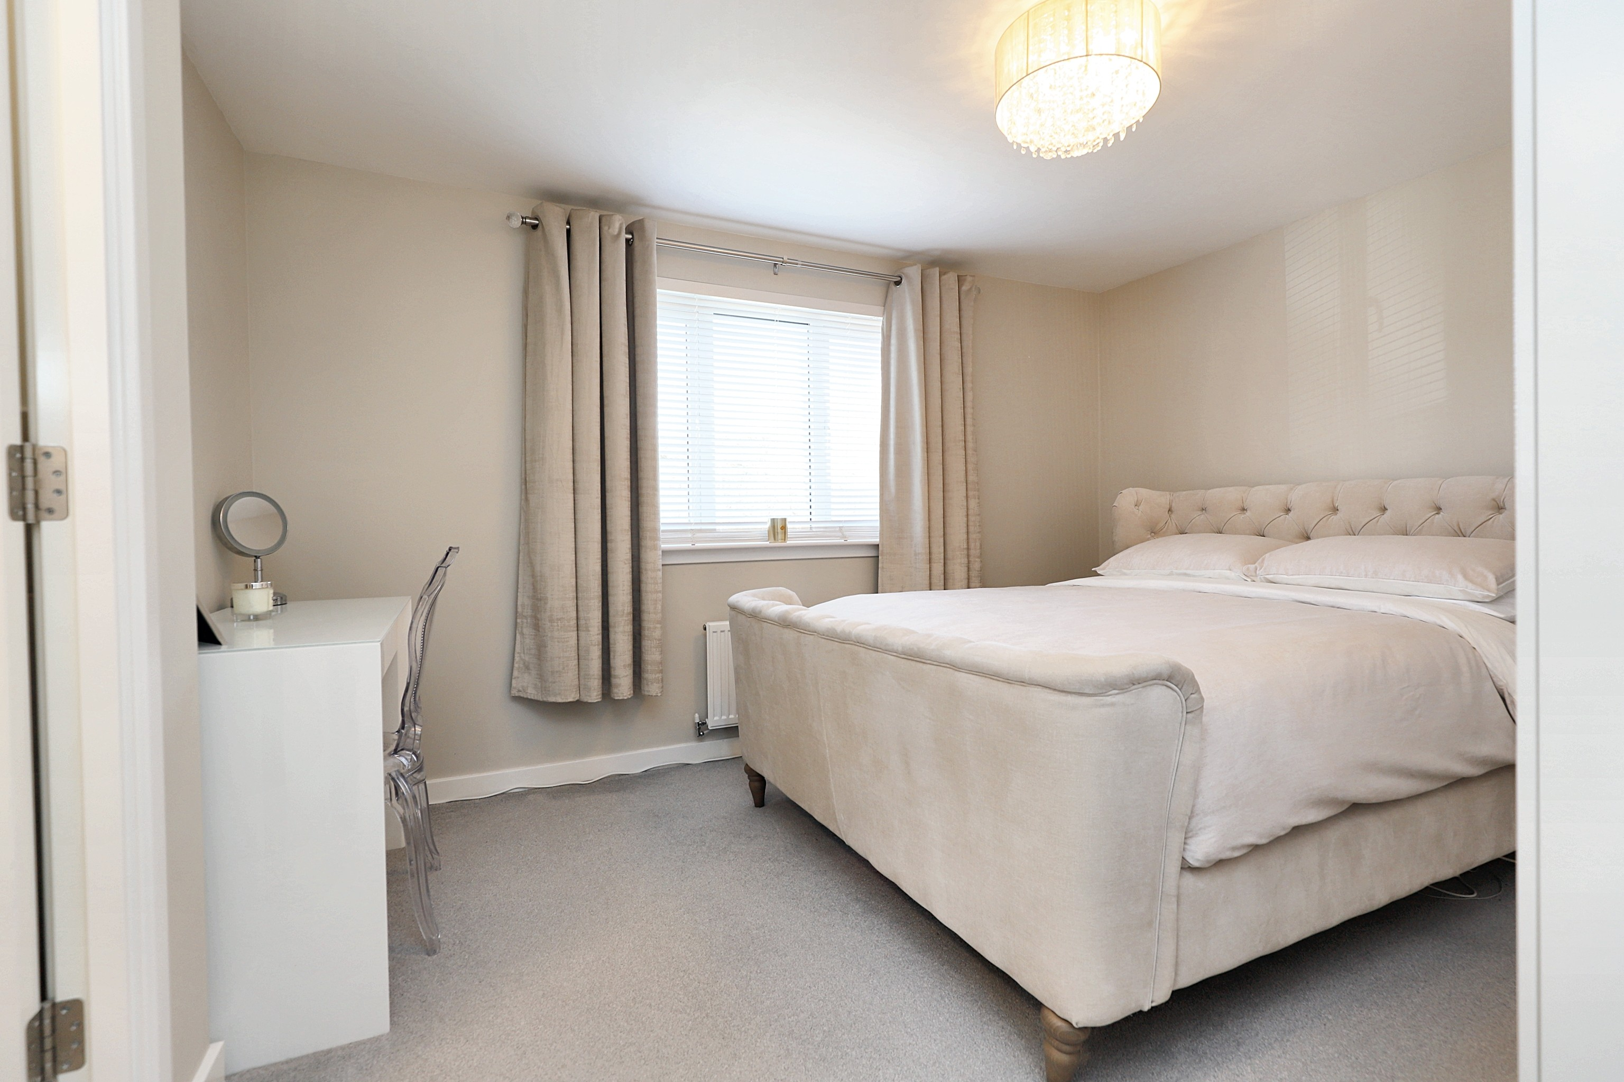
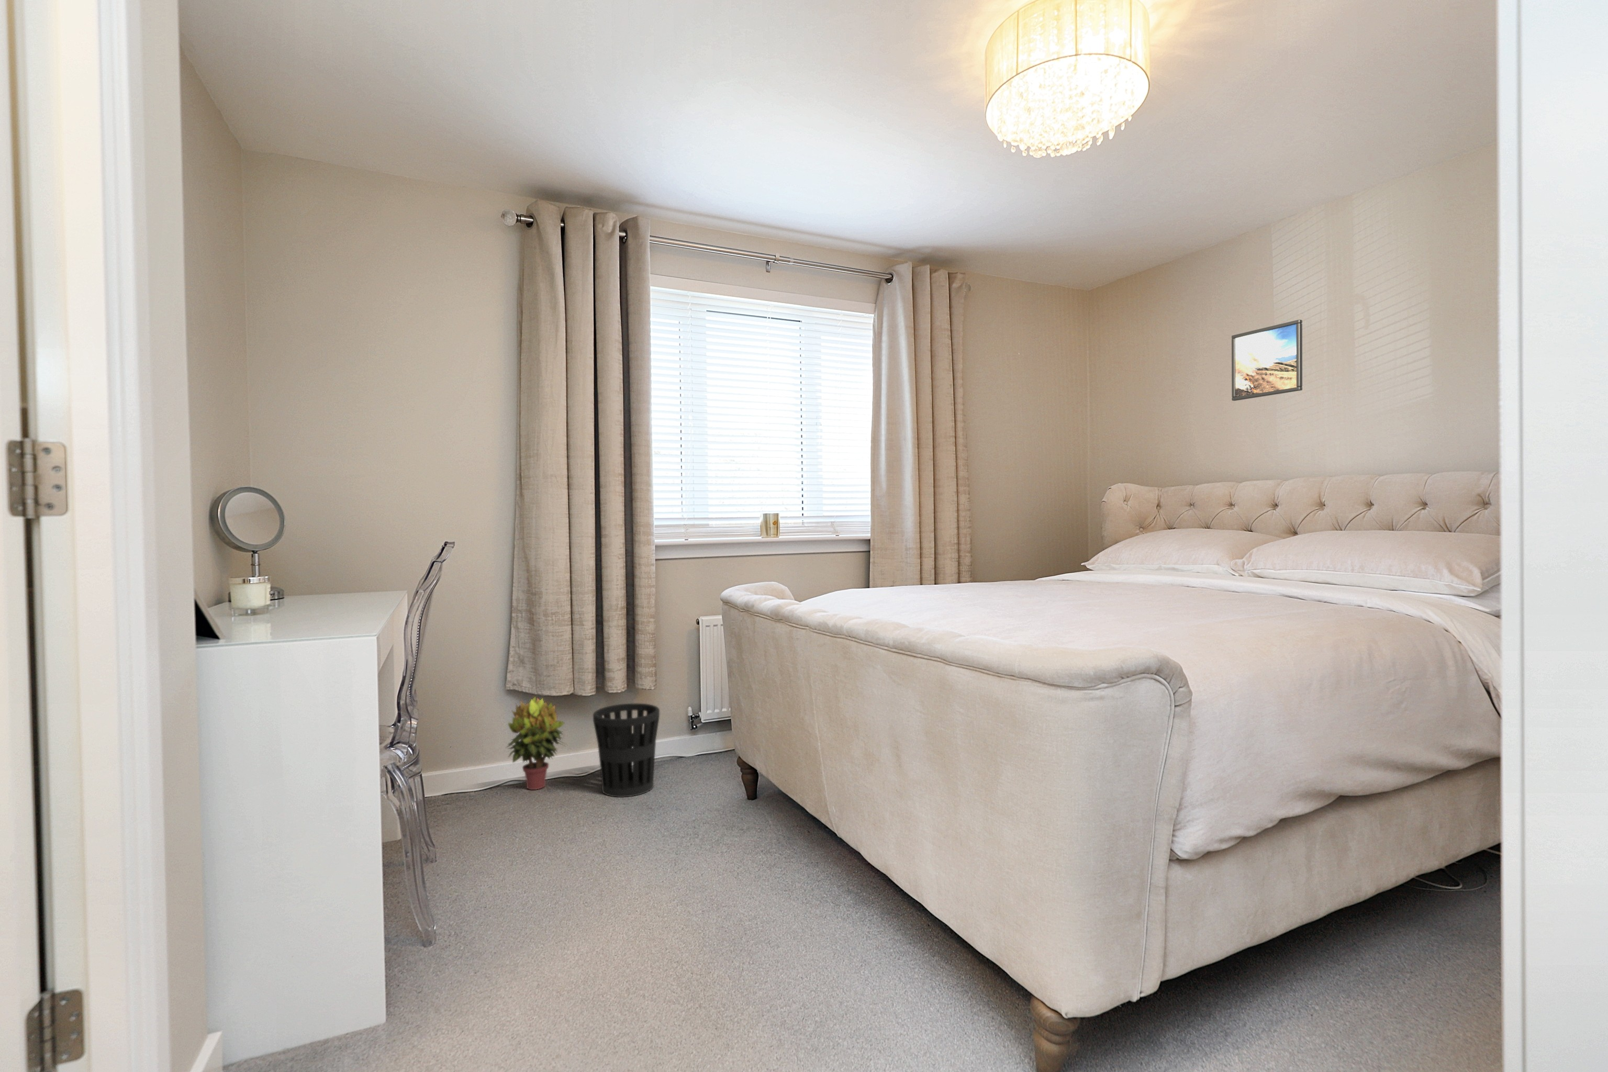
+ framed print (1265, 361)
+ potted plant (536, 742)
+ wastebasket (627, 749)
